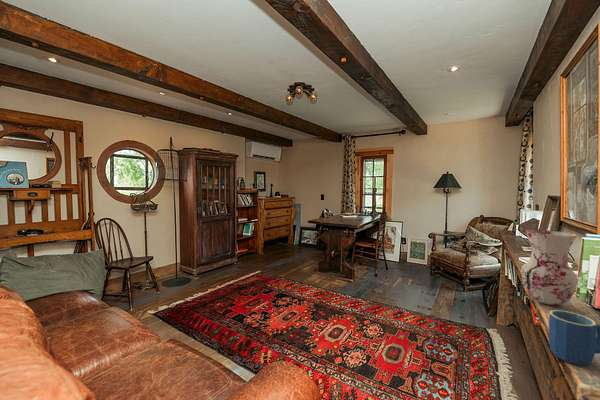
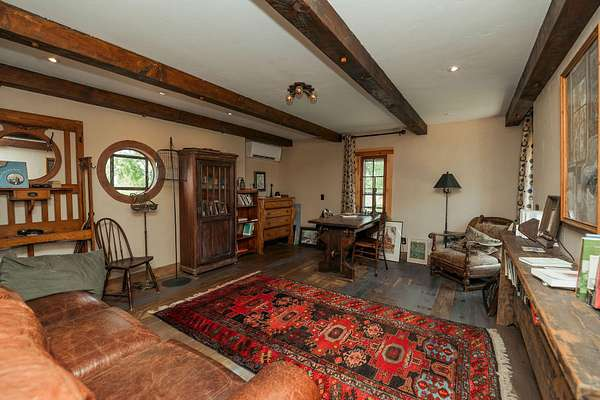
- mug (575, 337)
- vase (548, 267)
